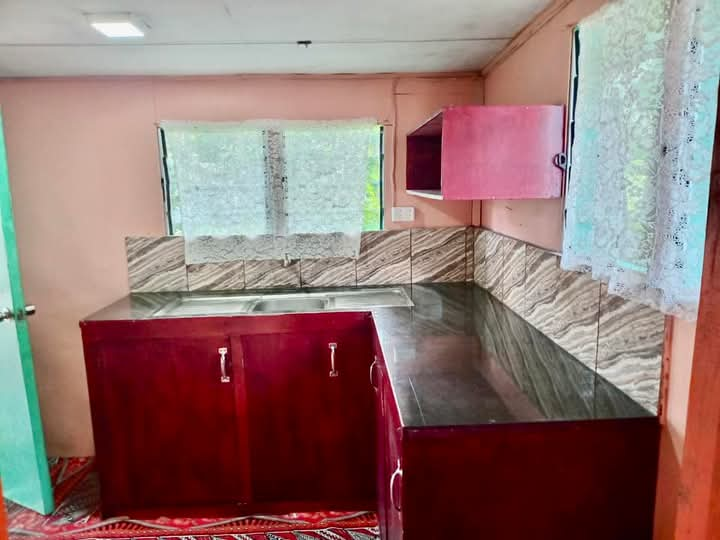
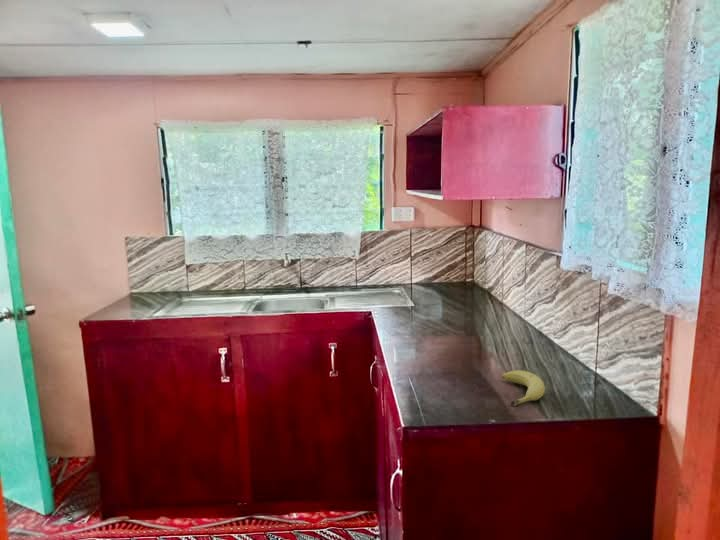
+ fruit (523, 384)
